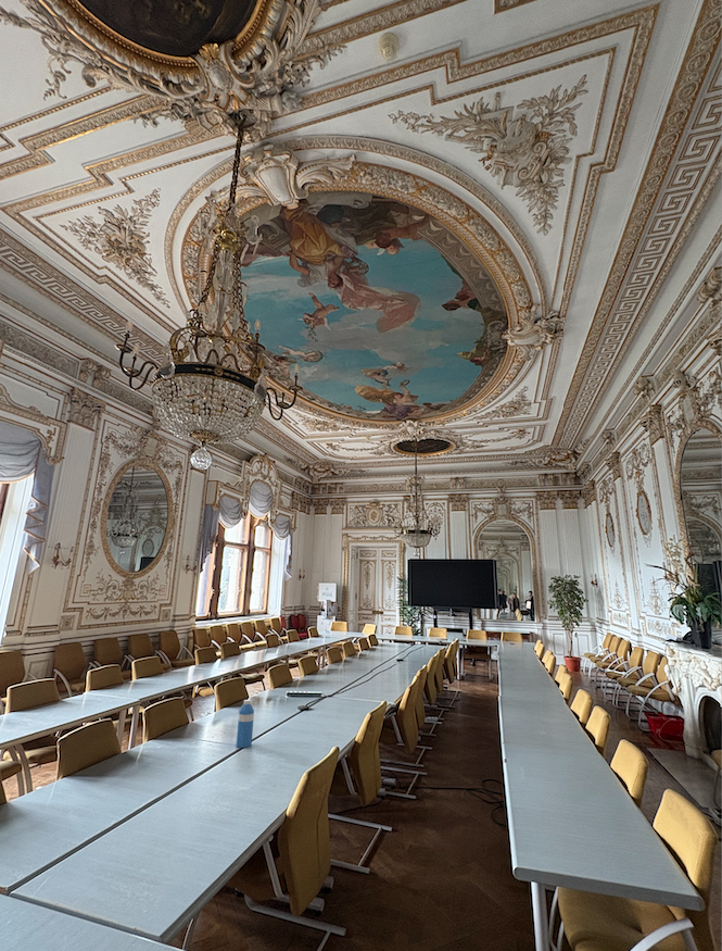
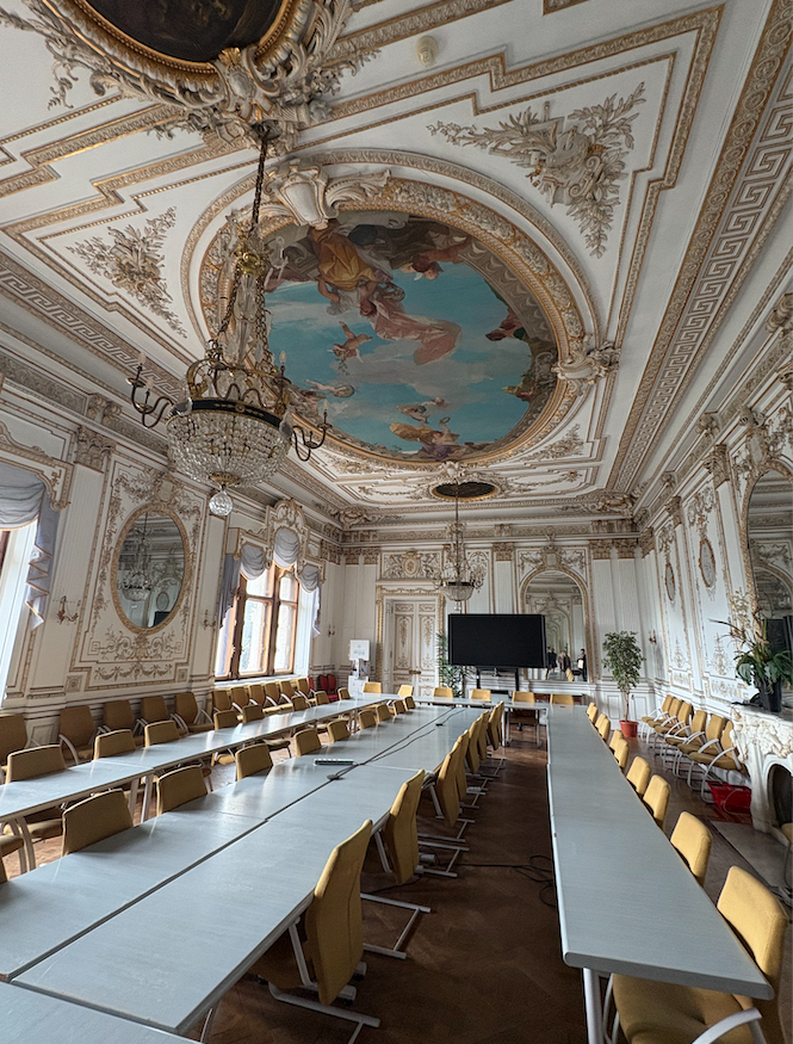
- water bottle (245, 722)
